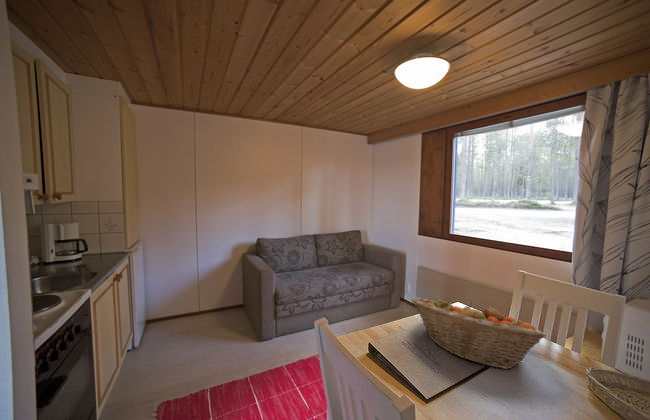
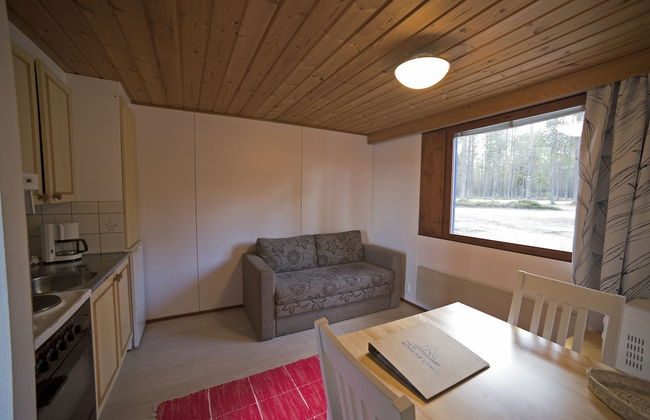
- fruit basket (469, 323)
